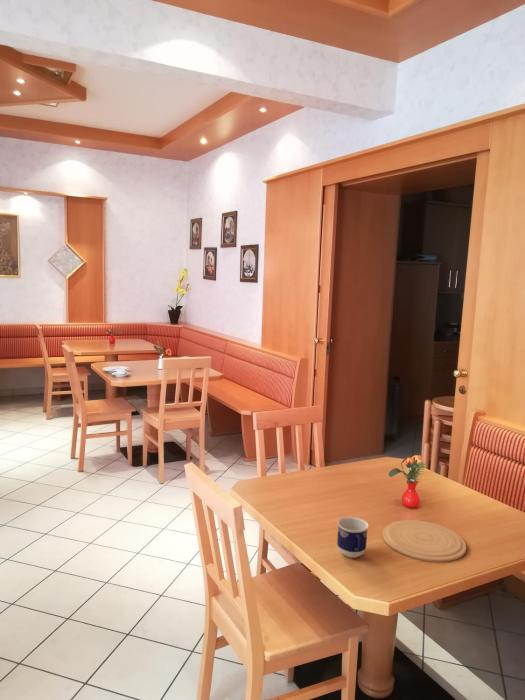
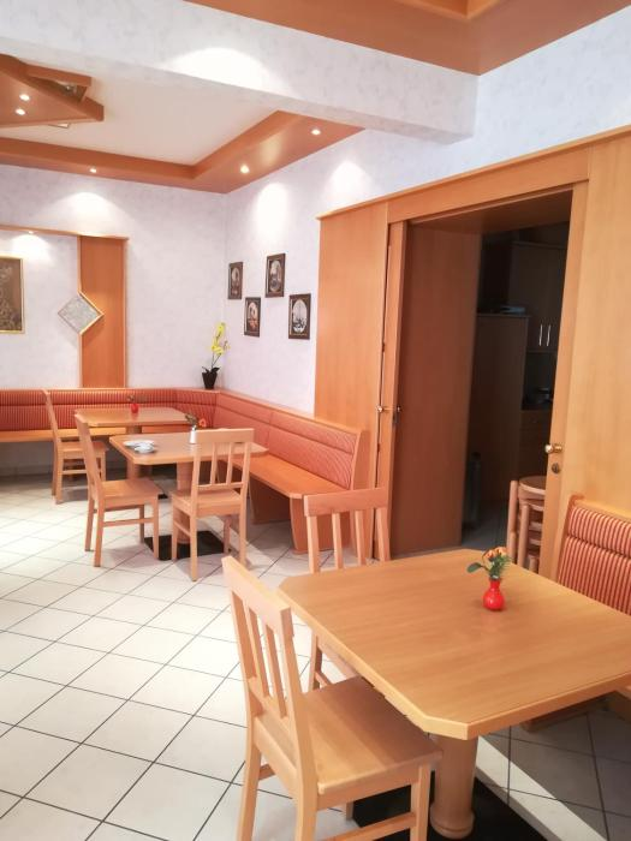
- plate (423, 538)
- cup (353, 540)
